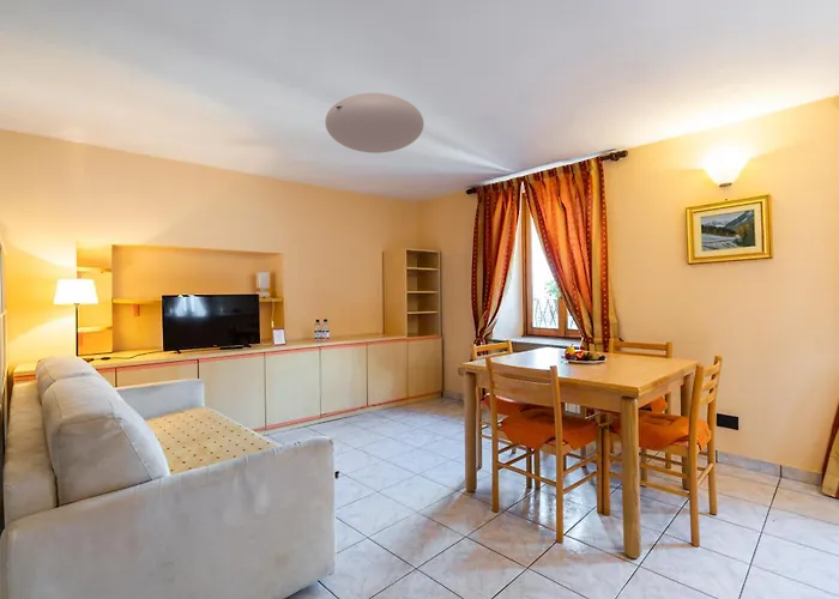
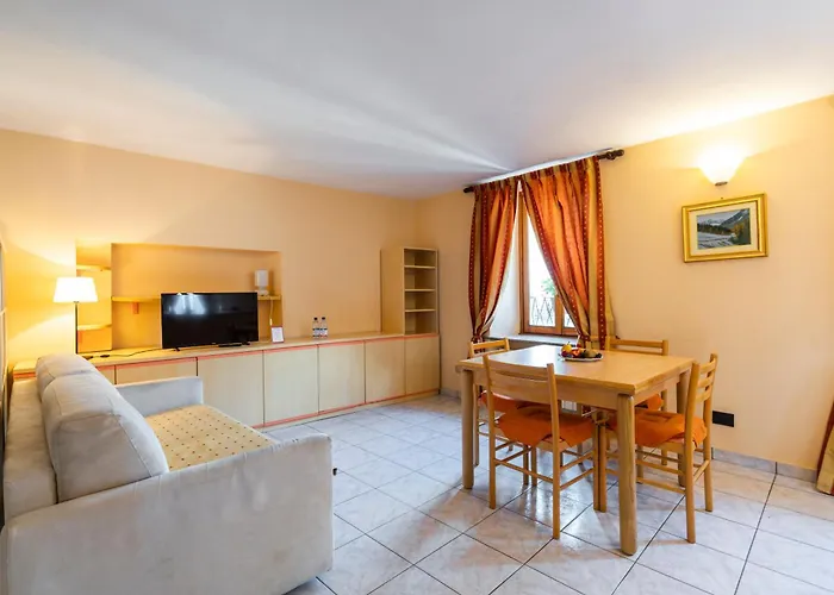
- ceiling light (374, 125)
